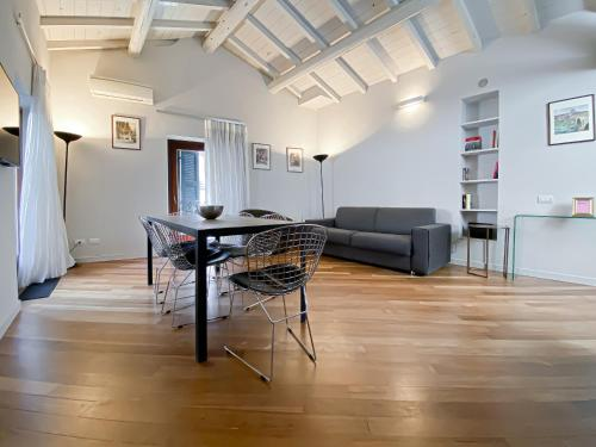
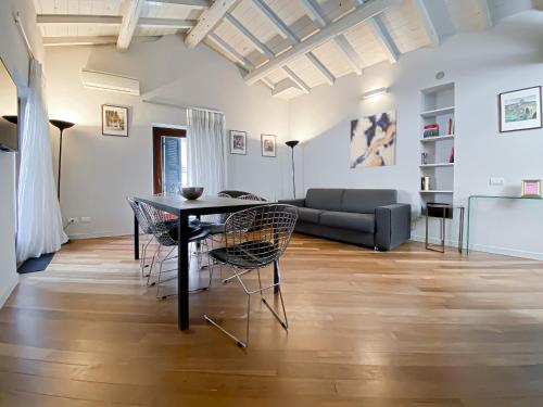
+ wall art (371, 141)
